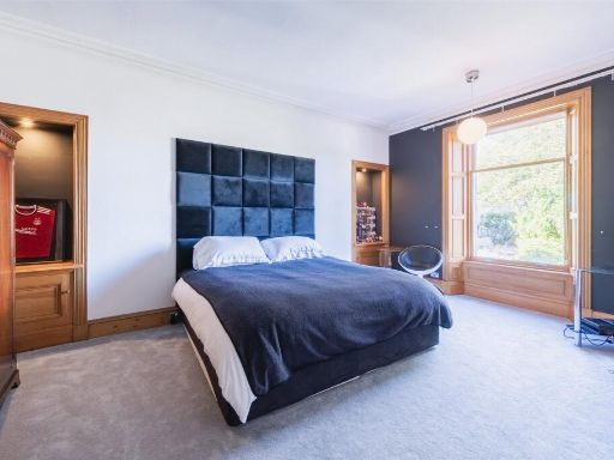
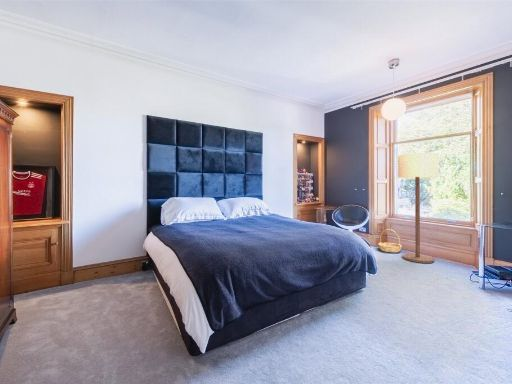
+ floor lamp (417, 207)
+ basket (389, 243)
